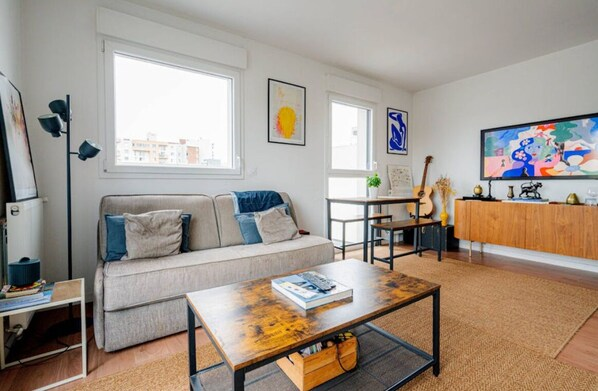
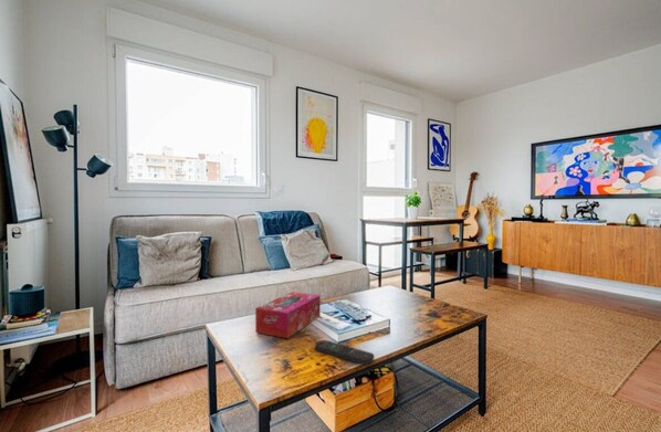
+ tissue box (290, 312)
+ remote control (343, 350)
